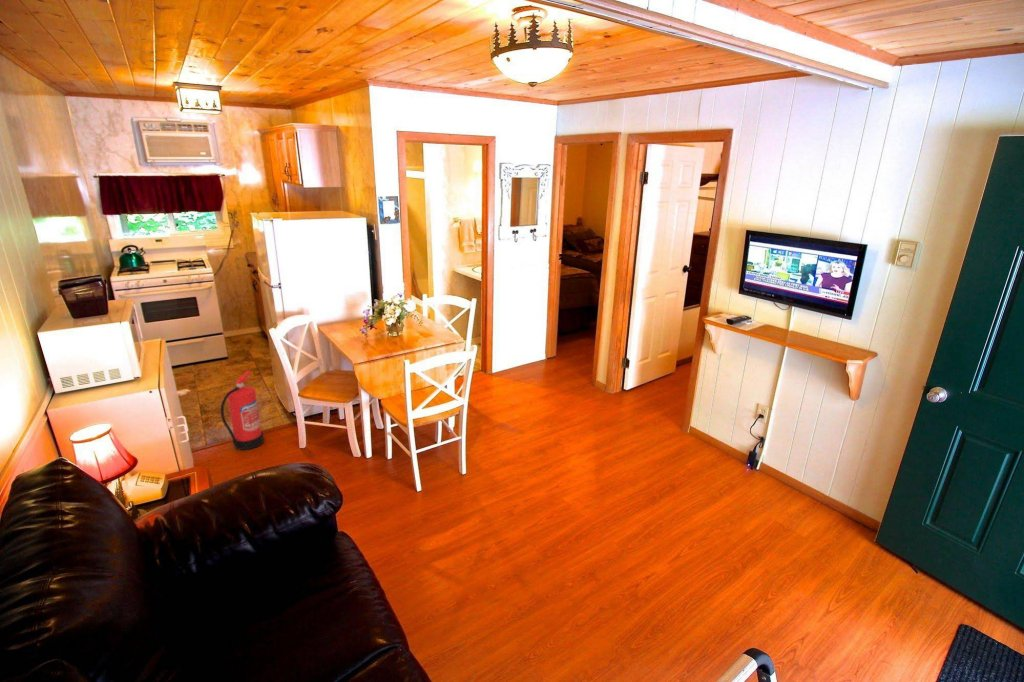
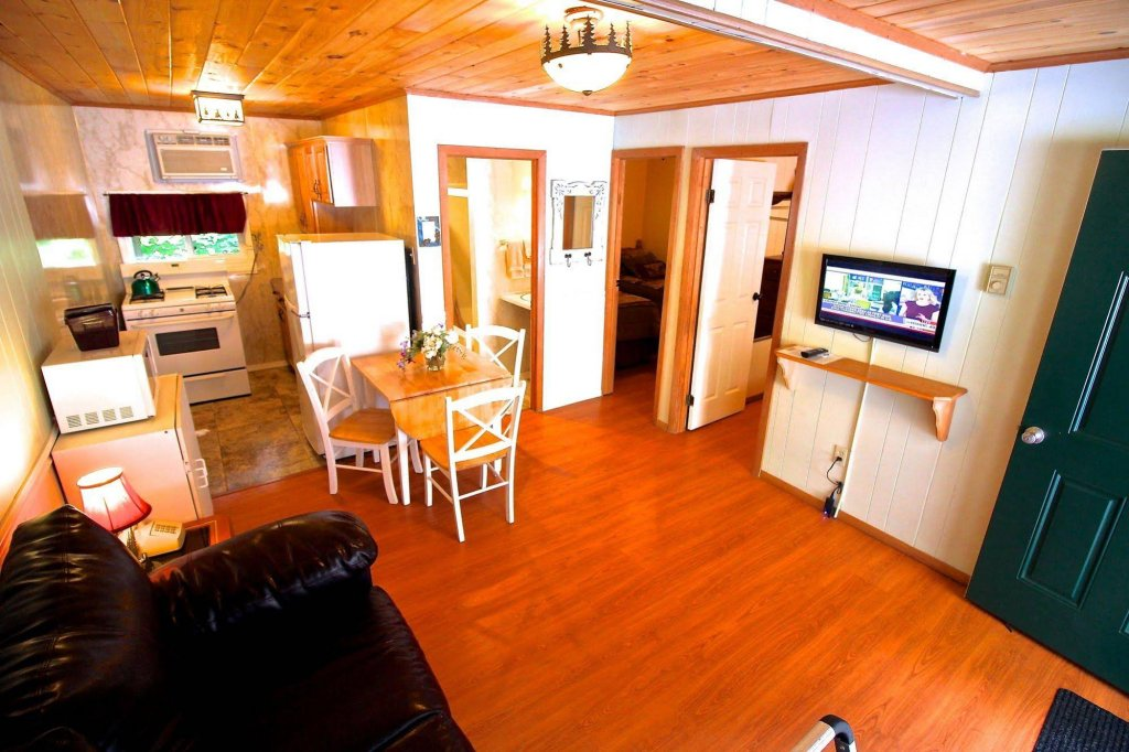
- fire extinguisher (239, 413)
